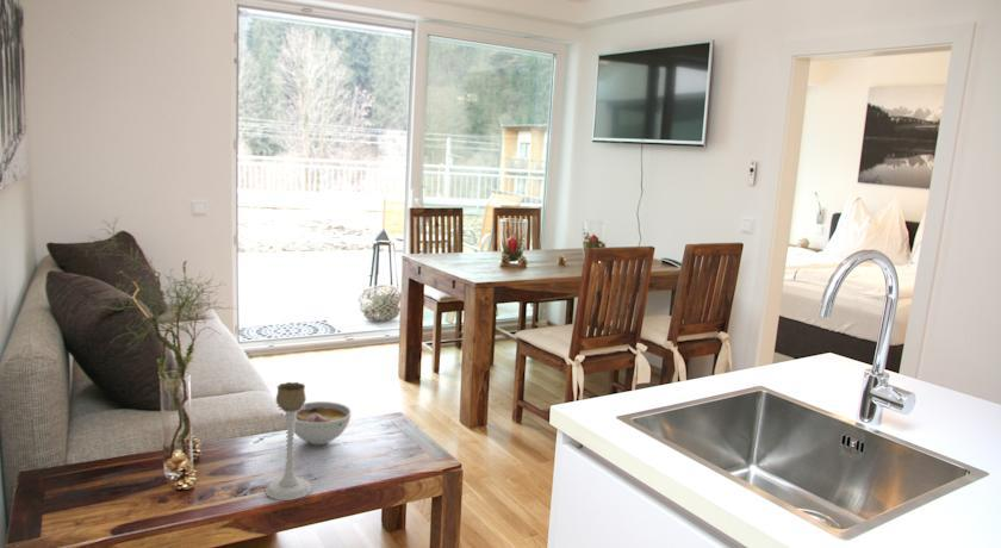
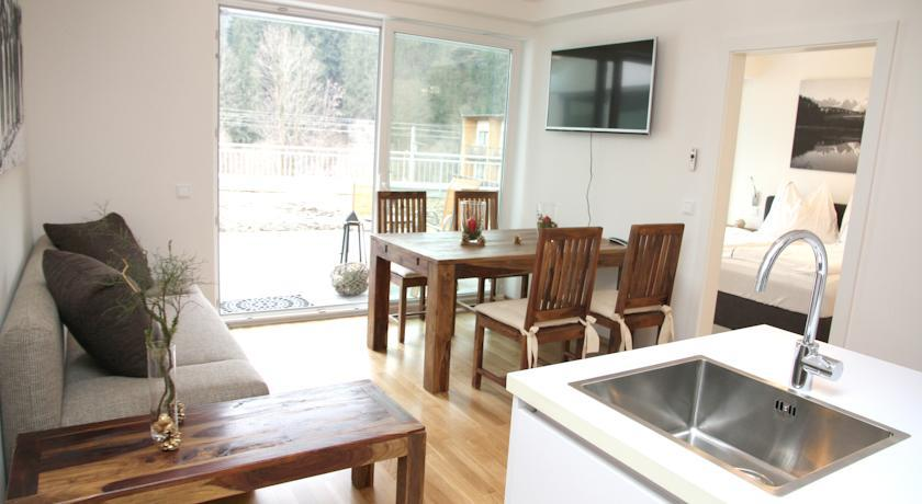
- candle holder (290, 438)
- bowl (318, 426)
